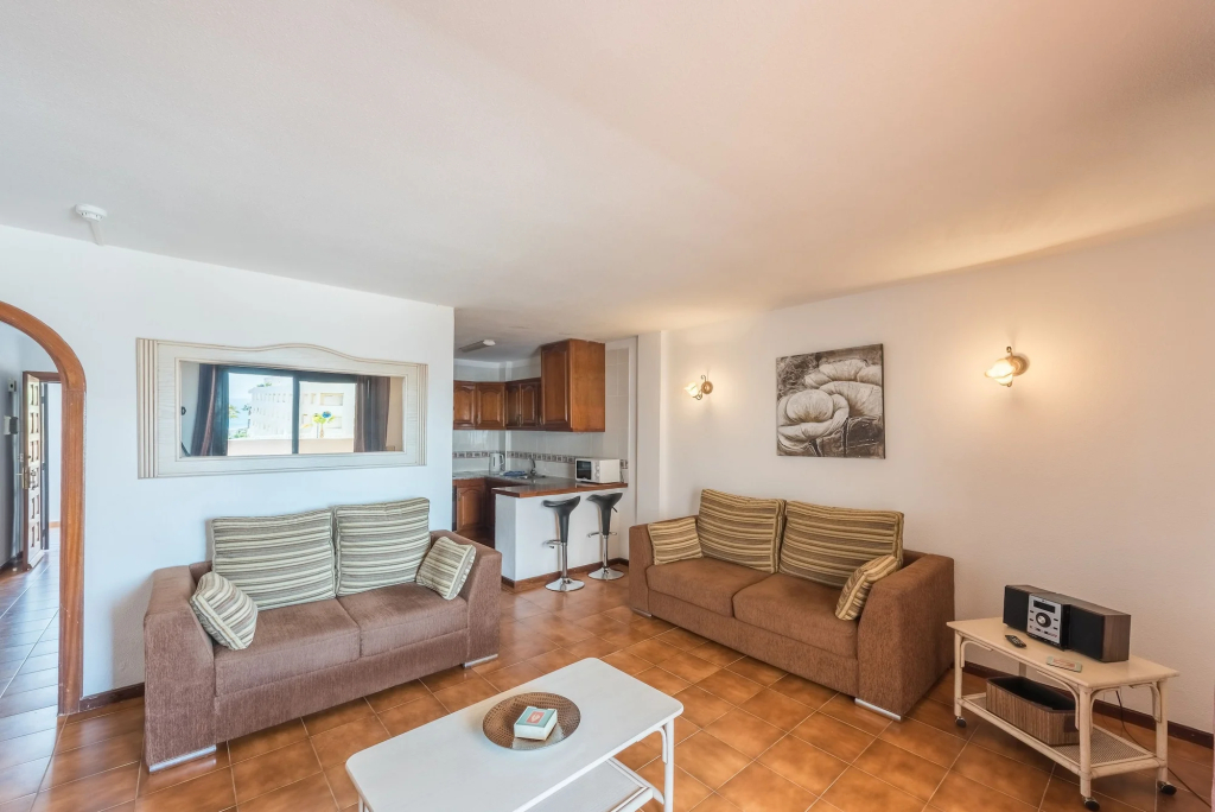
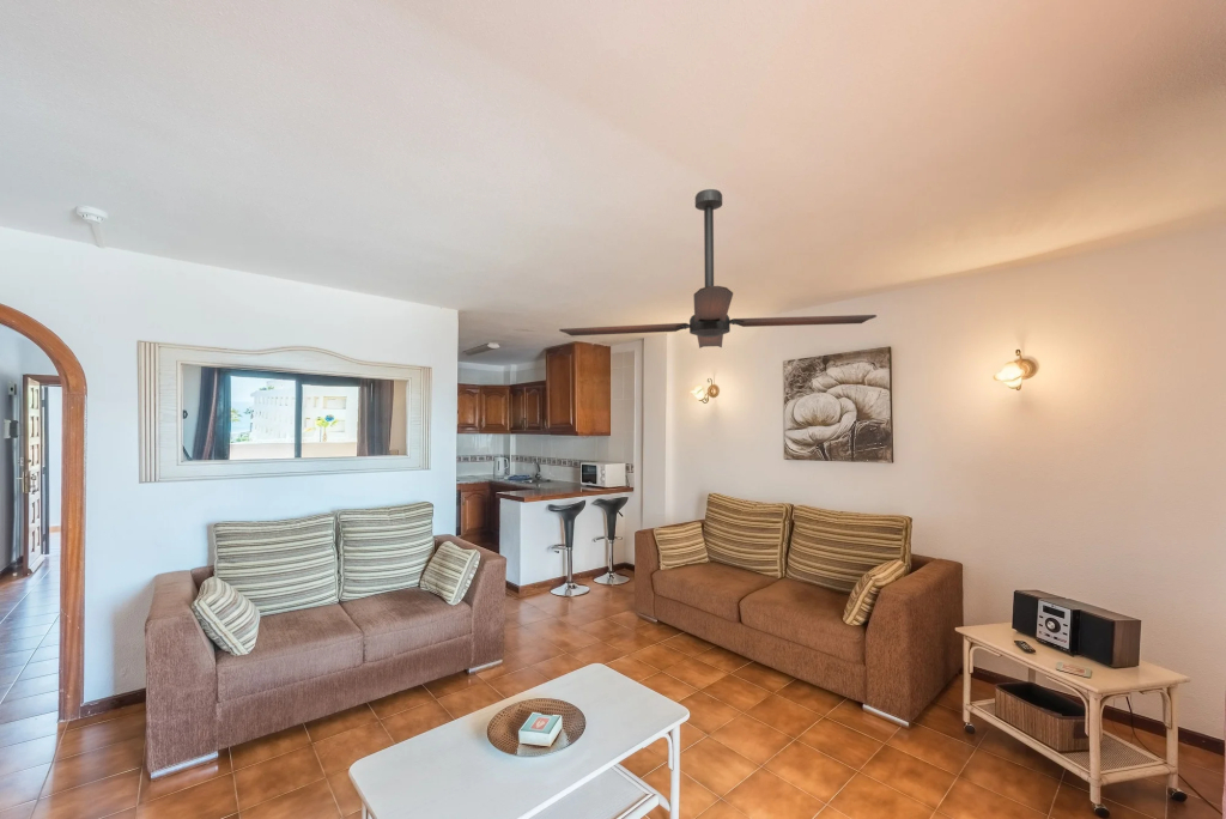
+ ceiling fan (708, 265)
